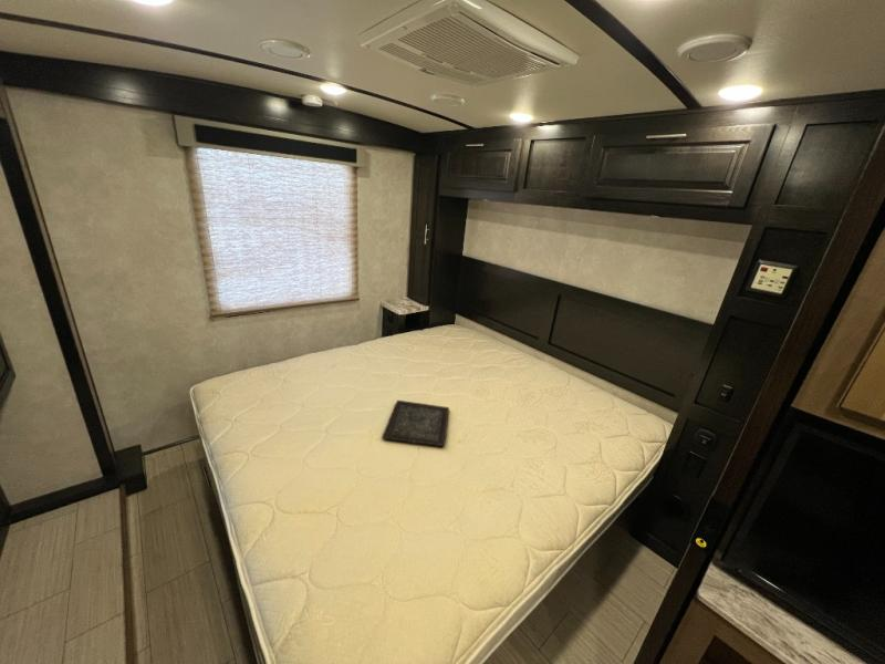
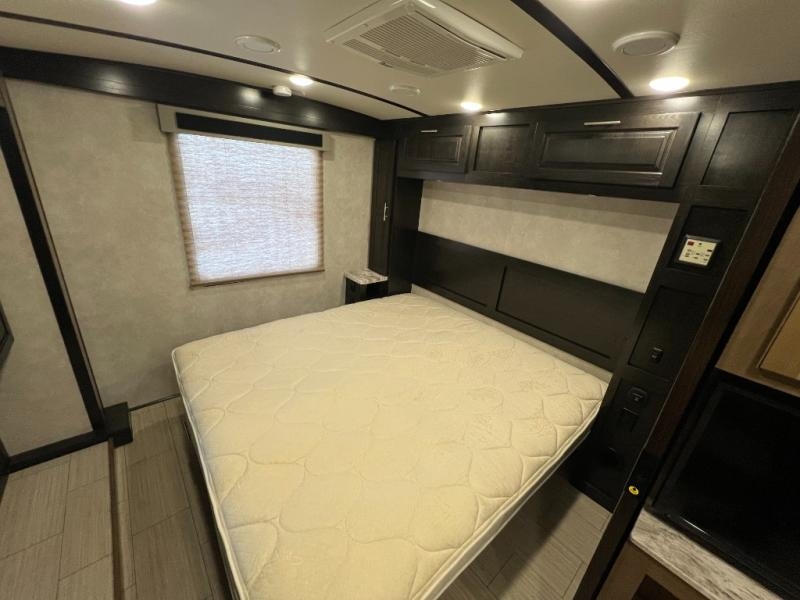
- tray (418, 422)
